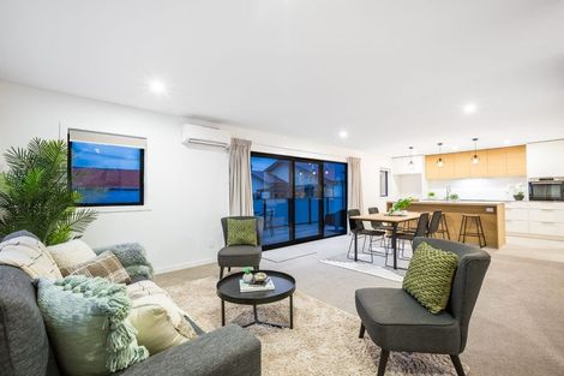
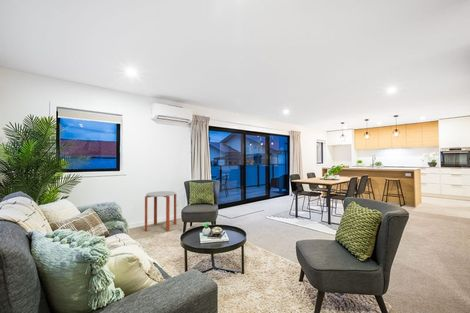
+ side table (156, 210)
